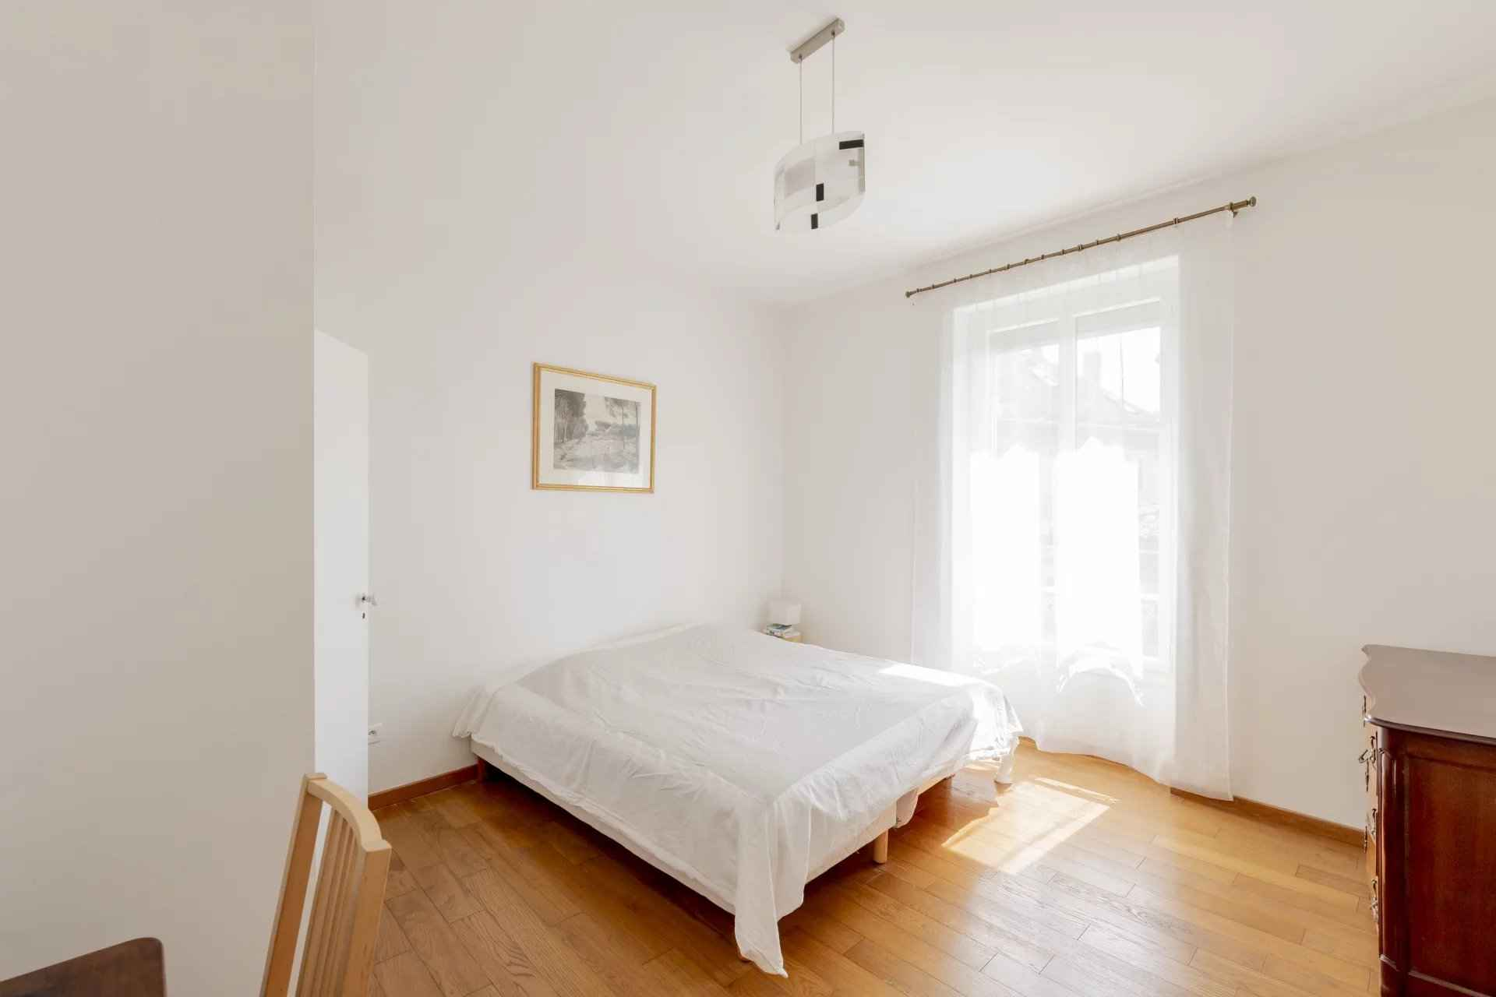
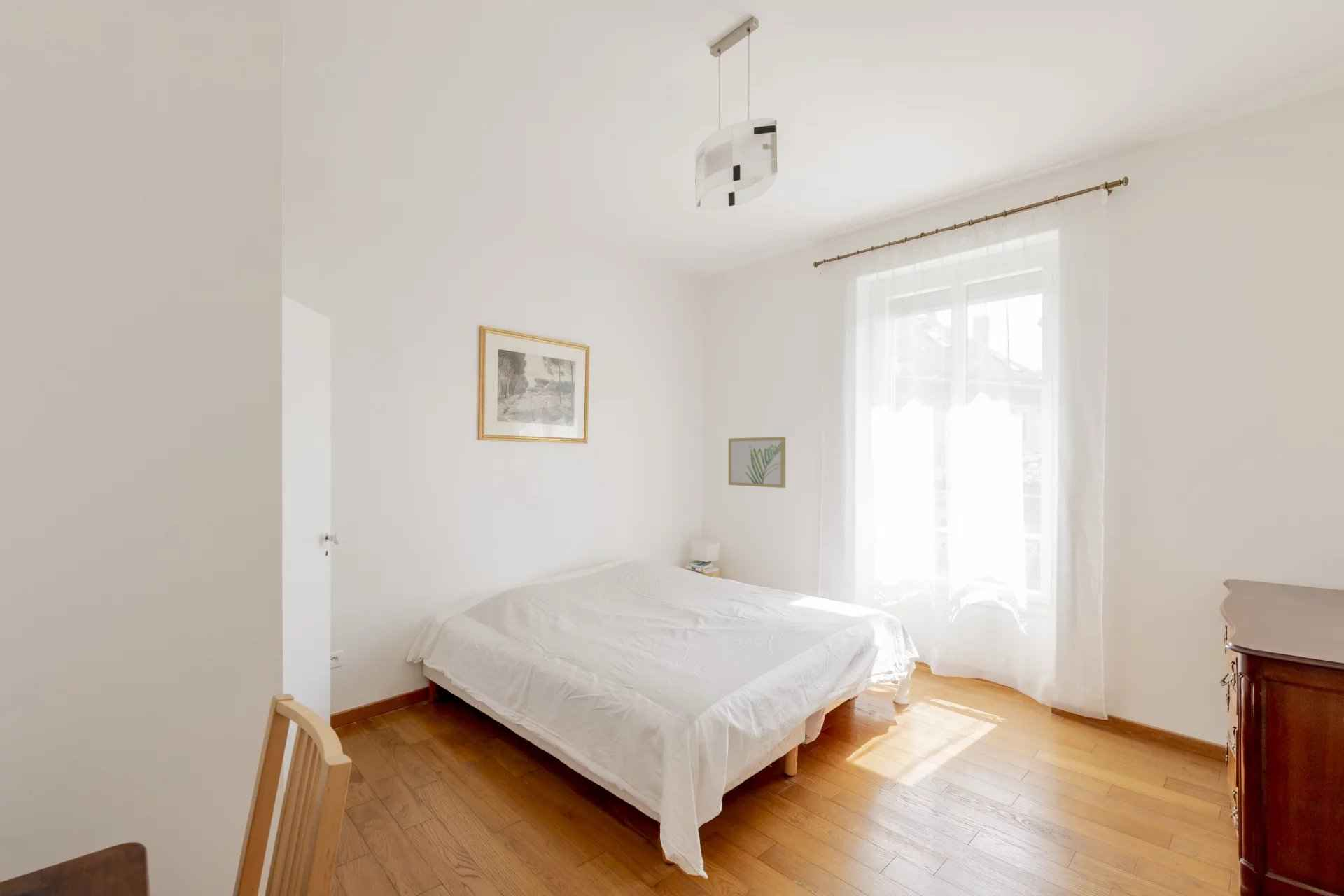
+ wall art (755, 462)
